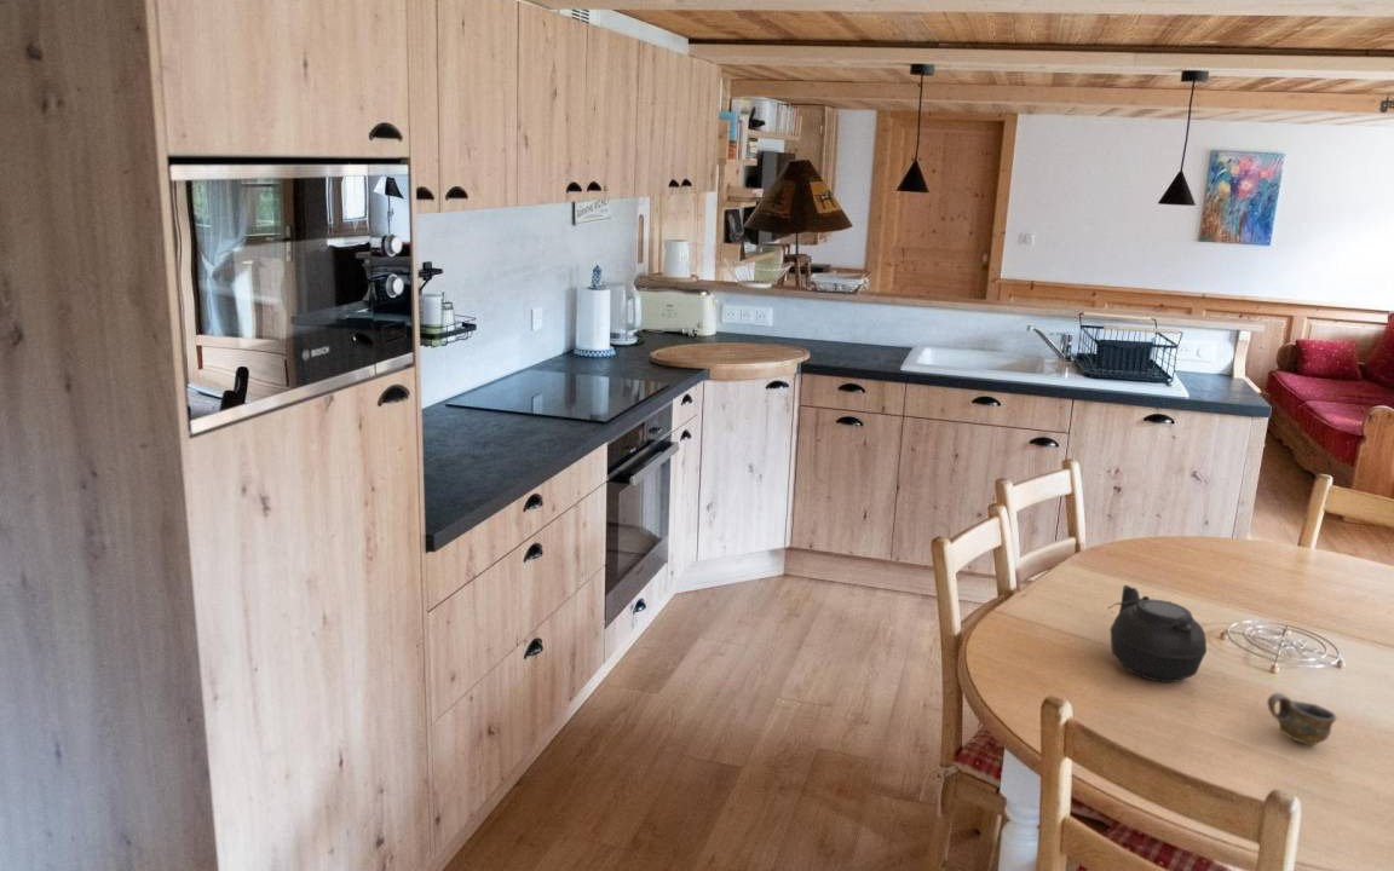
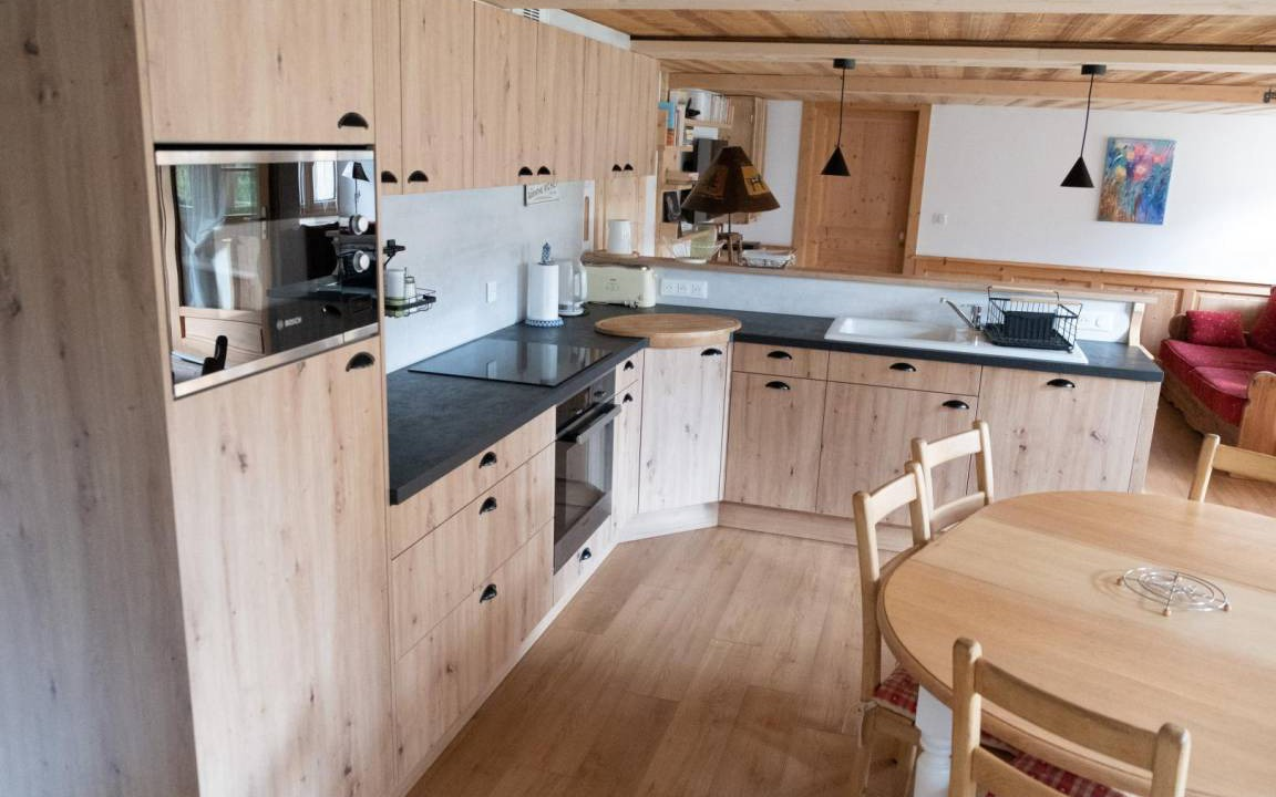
- cup (1300, 716)
- teapot (1152, 635)
